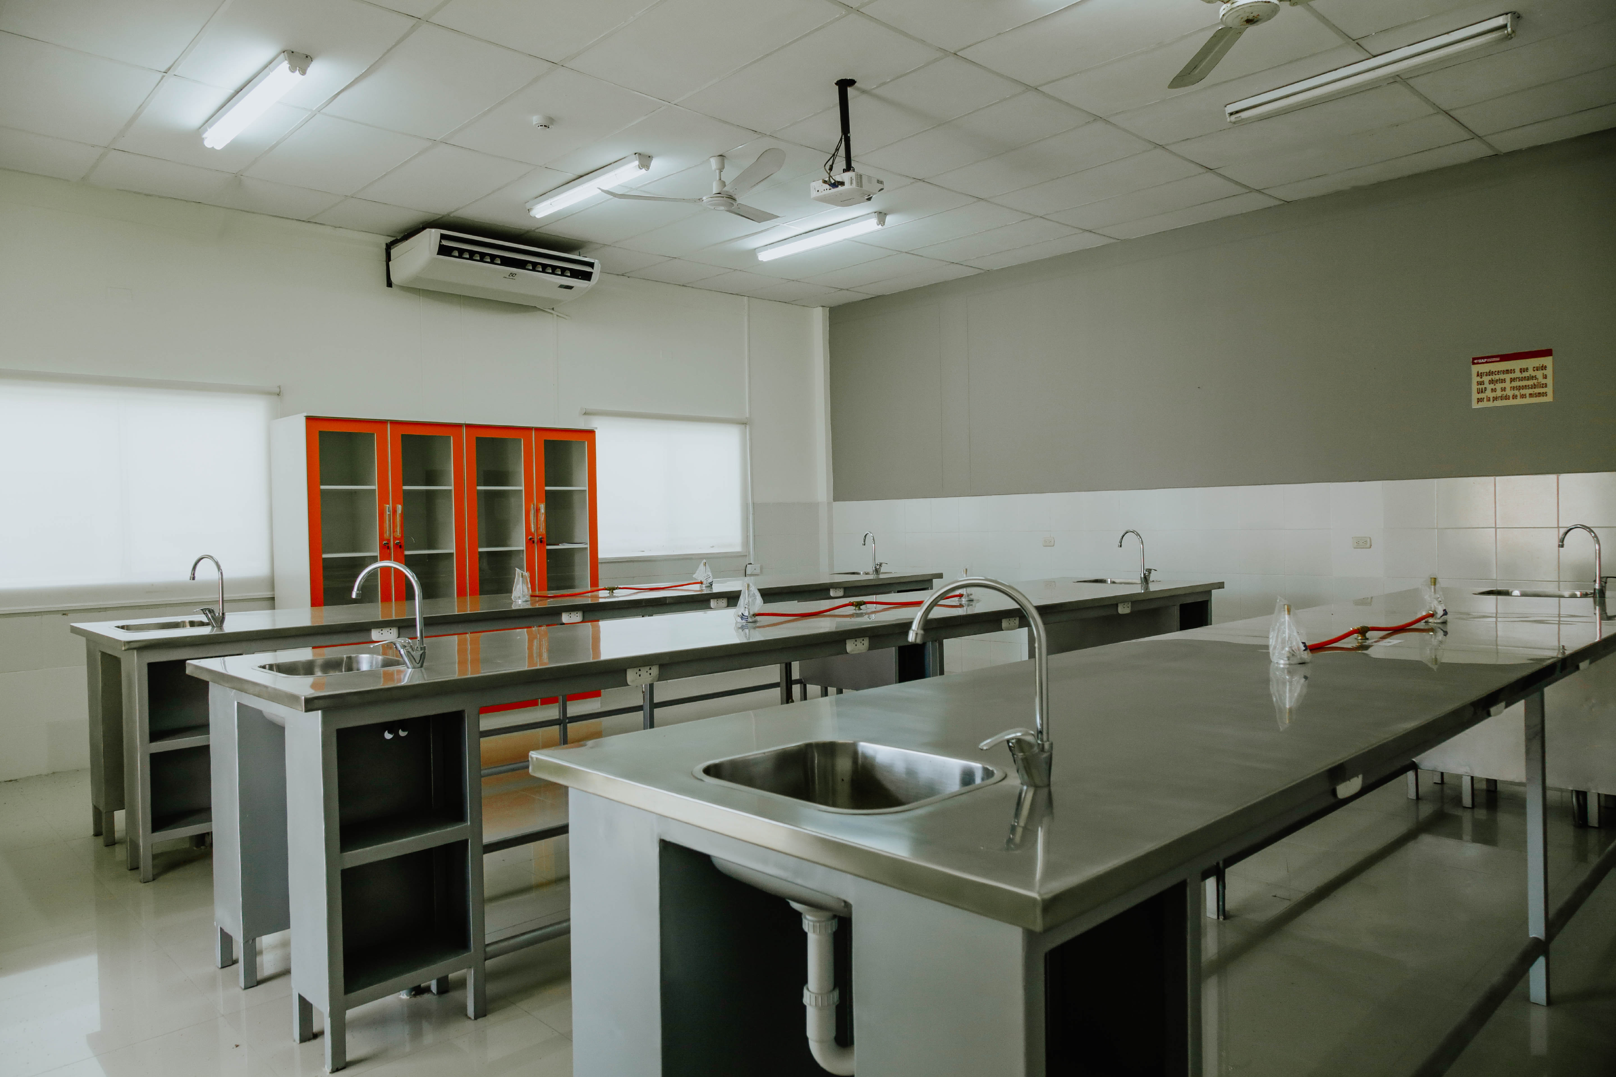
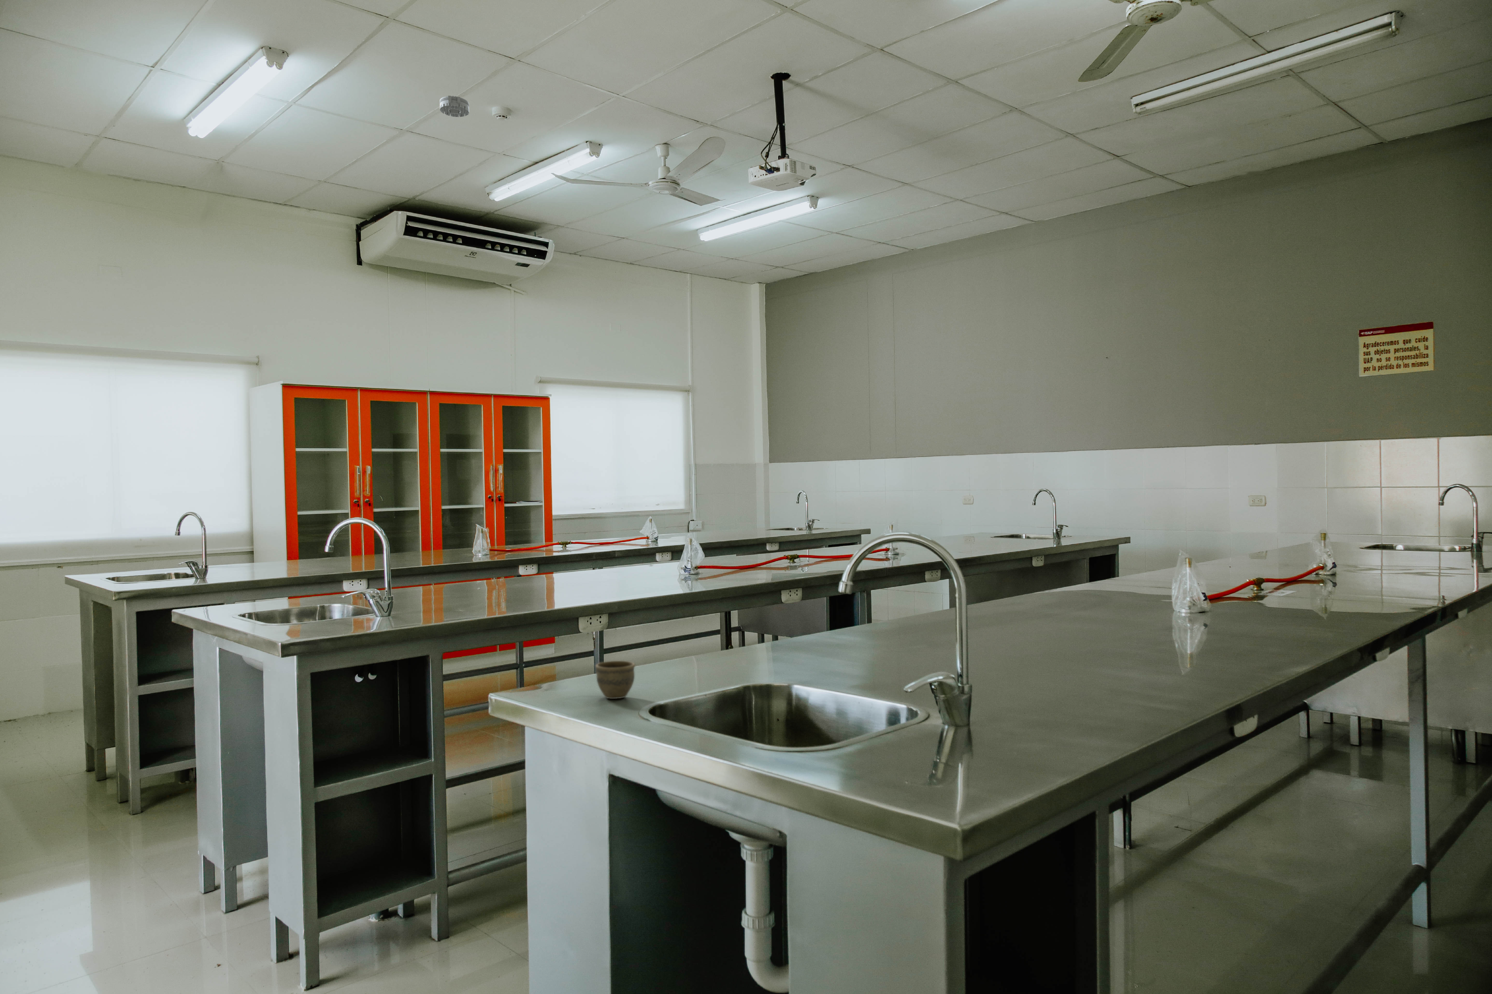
+ smoke detector (454, 105)
+ cup (613, 679)
